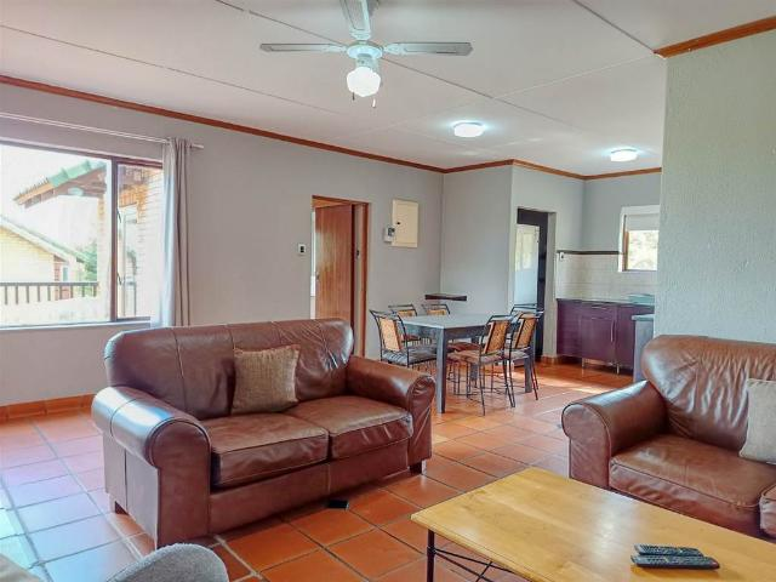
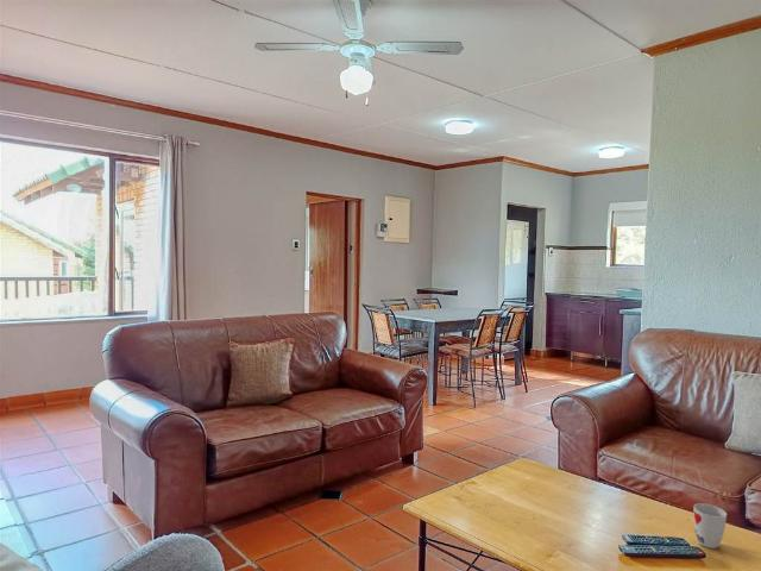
+ cup (709, 526)
